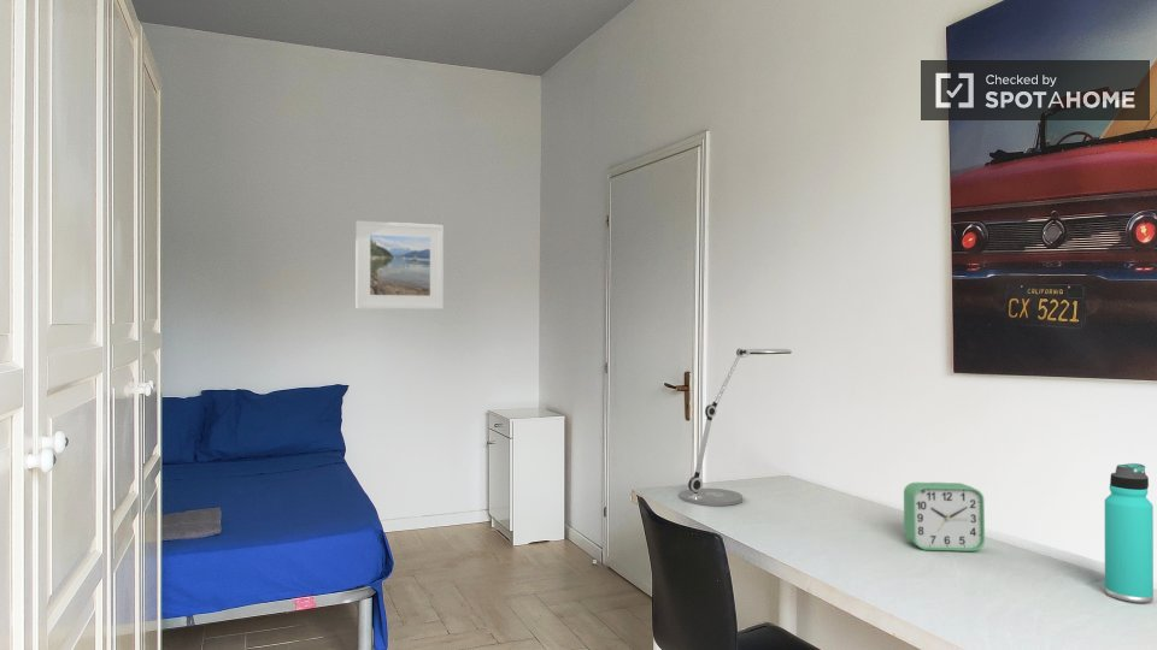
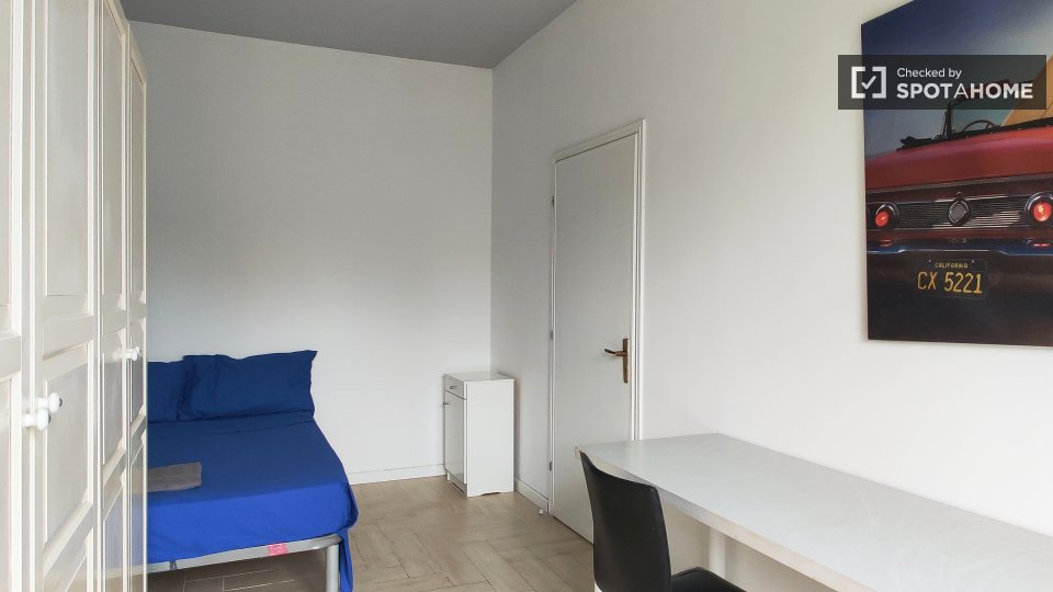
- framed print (400, 265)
- desk lamp (715, 414)
- thermos bottle (1128, 530)
- alarm clock (942, 515)
